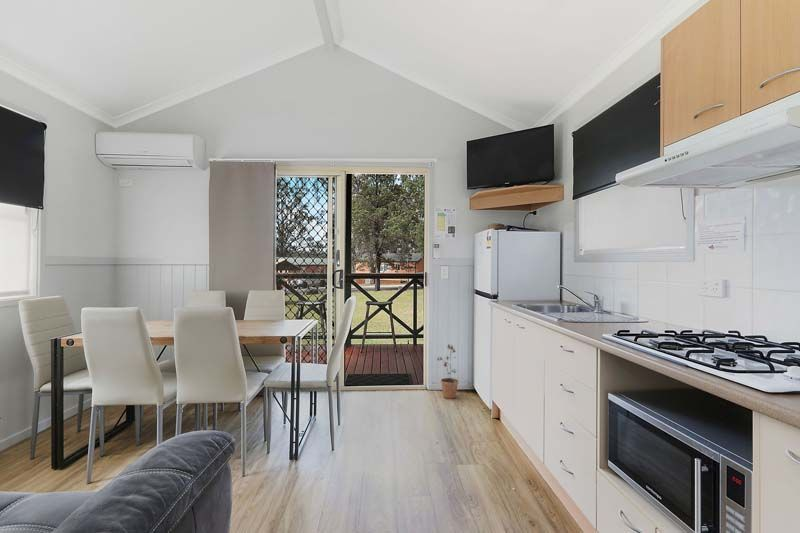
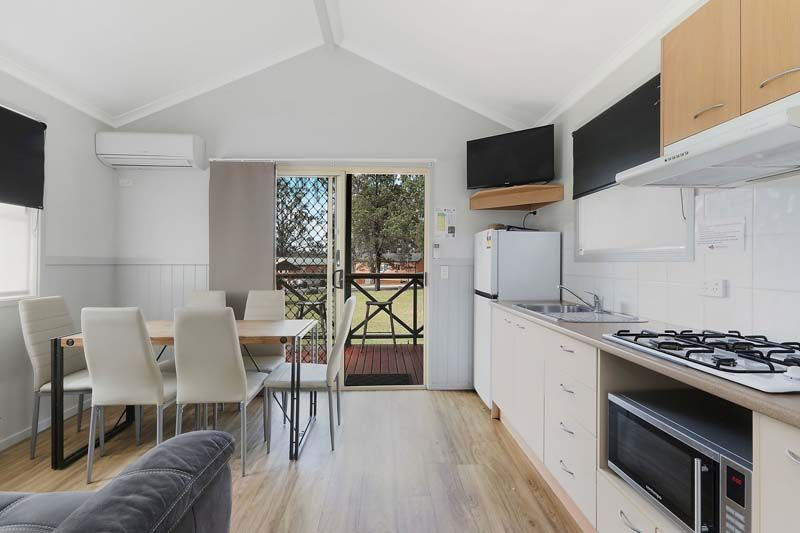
- potted plant (448, 372)
